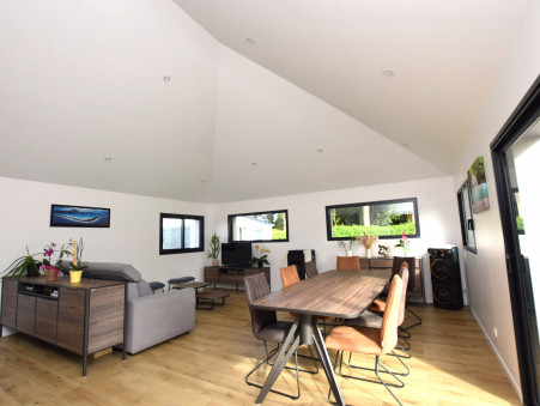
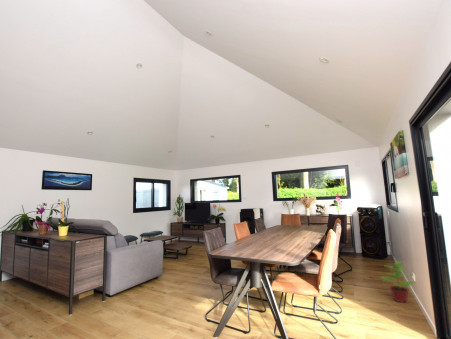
+ potted plant (398, 280)
